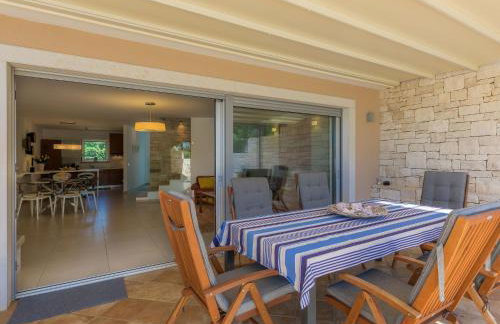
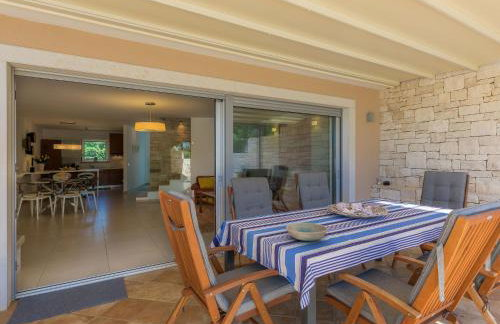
+ dish (306, 233)
